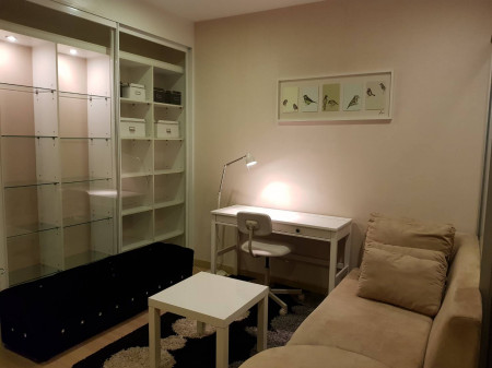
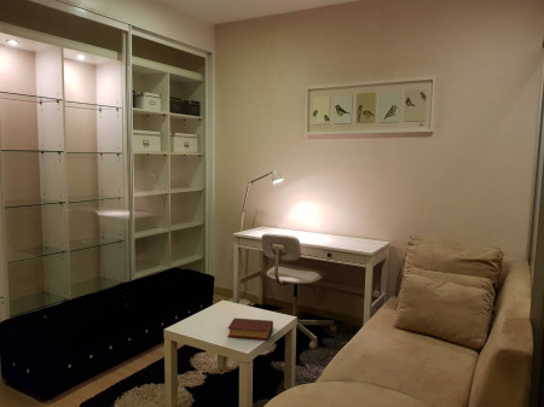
+ book (250, 327)
